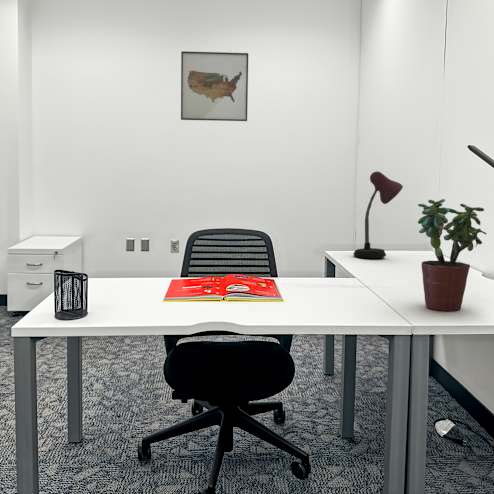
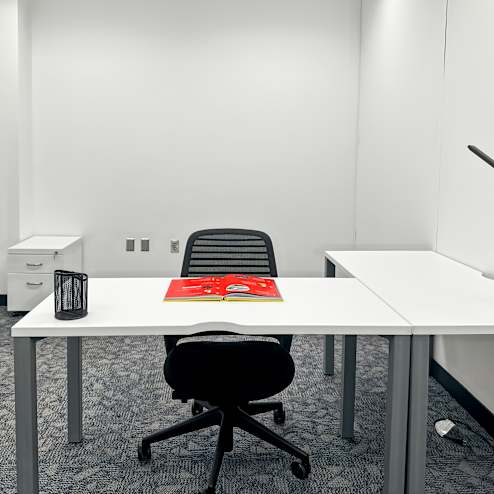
- desk lamp (369, 210)
- wall art (214, 86)
- potted plant (441, 252)
